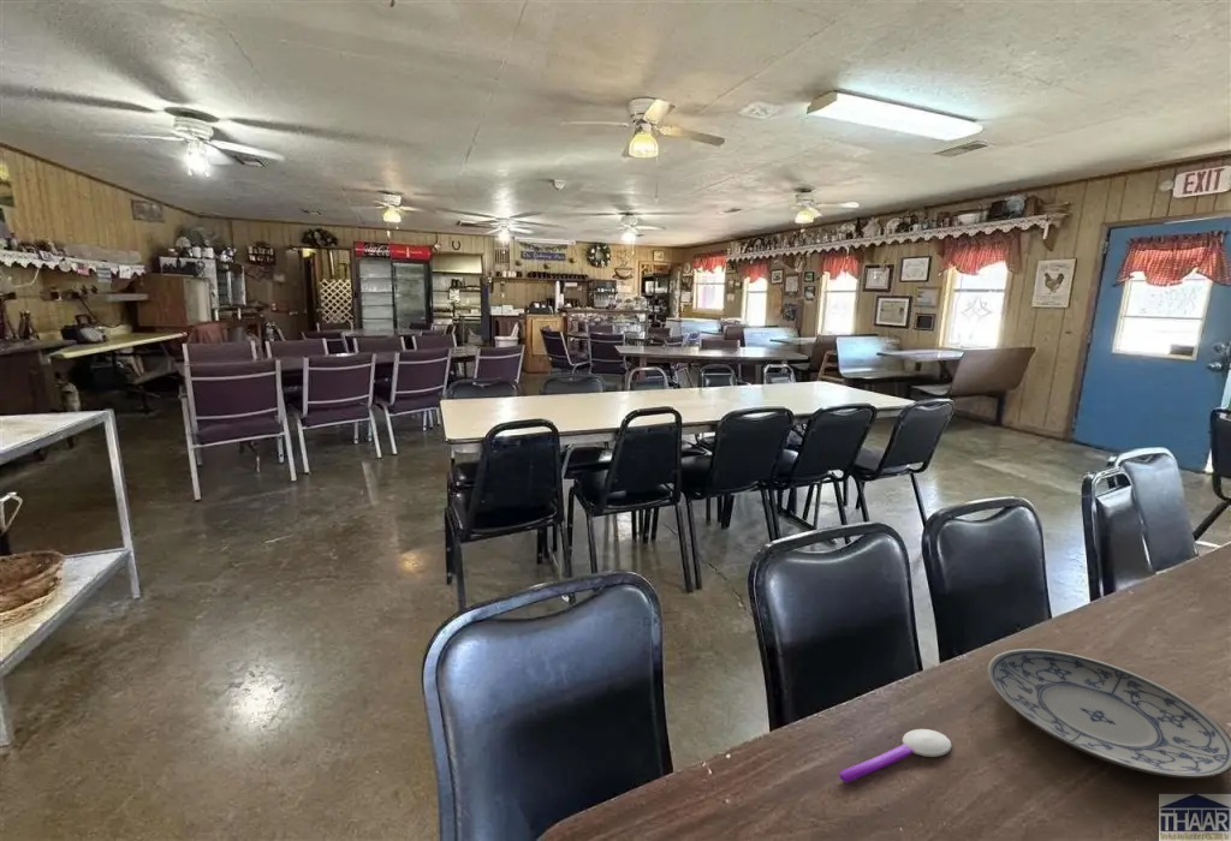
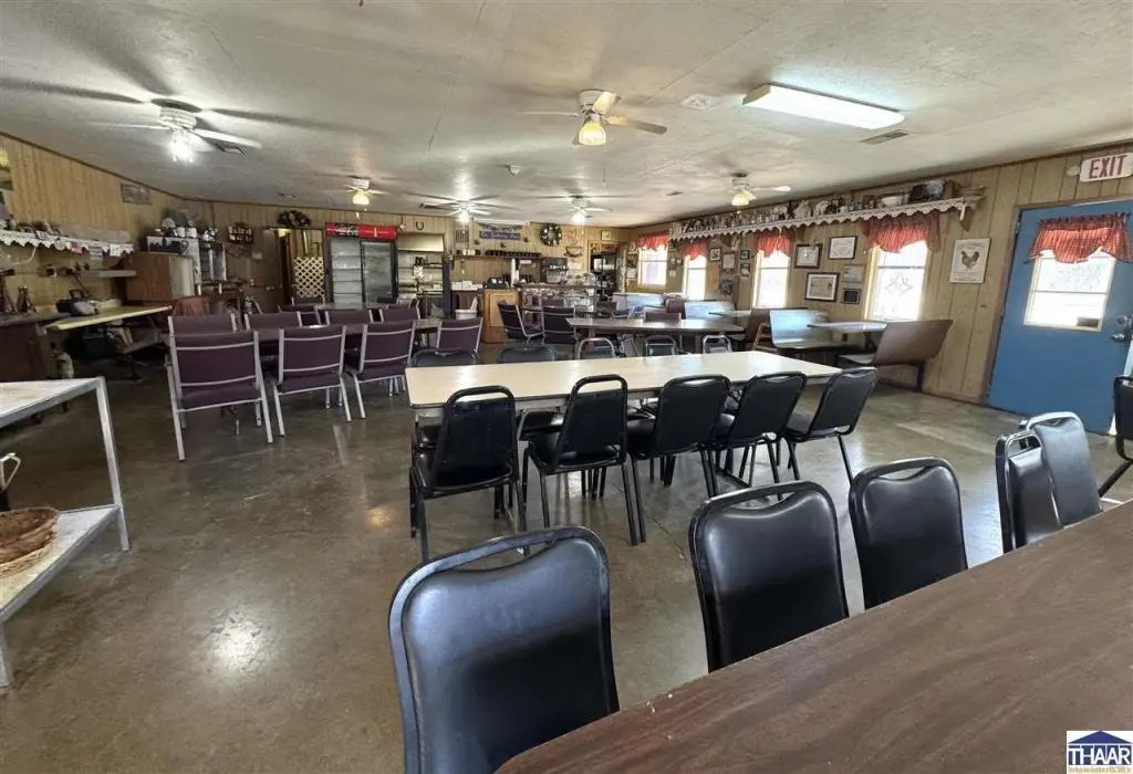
- spoon (896, 753)
- plate (1098, 711)
